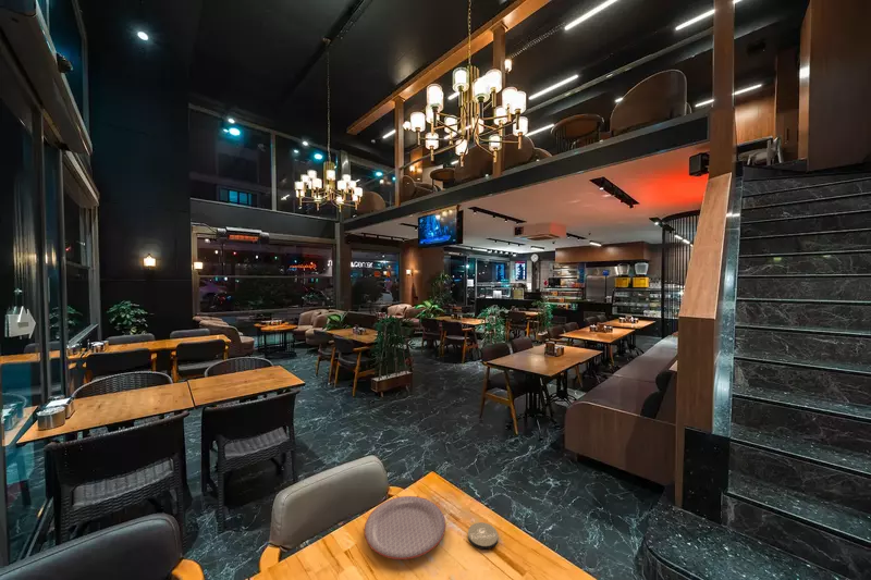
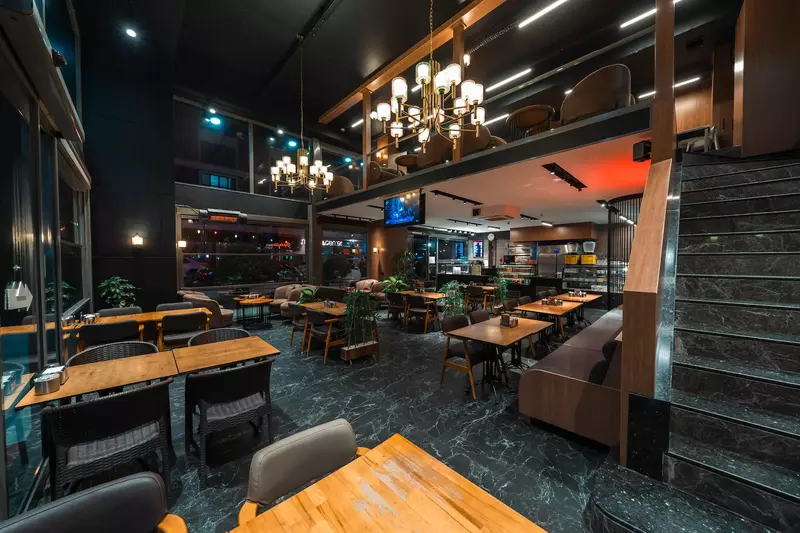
- plate (405, 526)
- coaster (482, 535)
